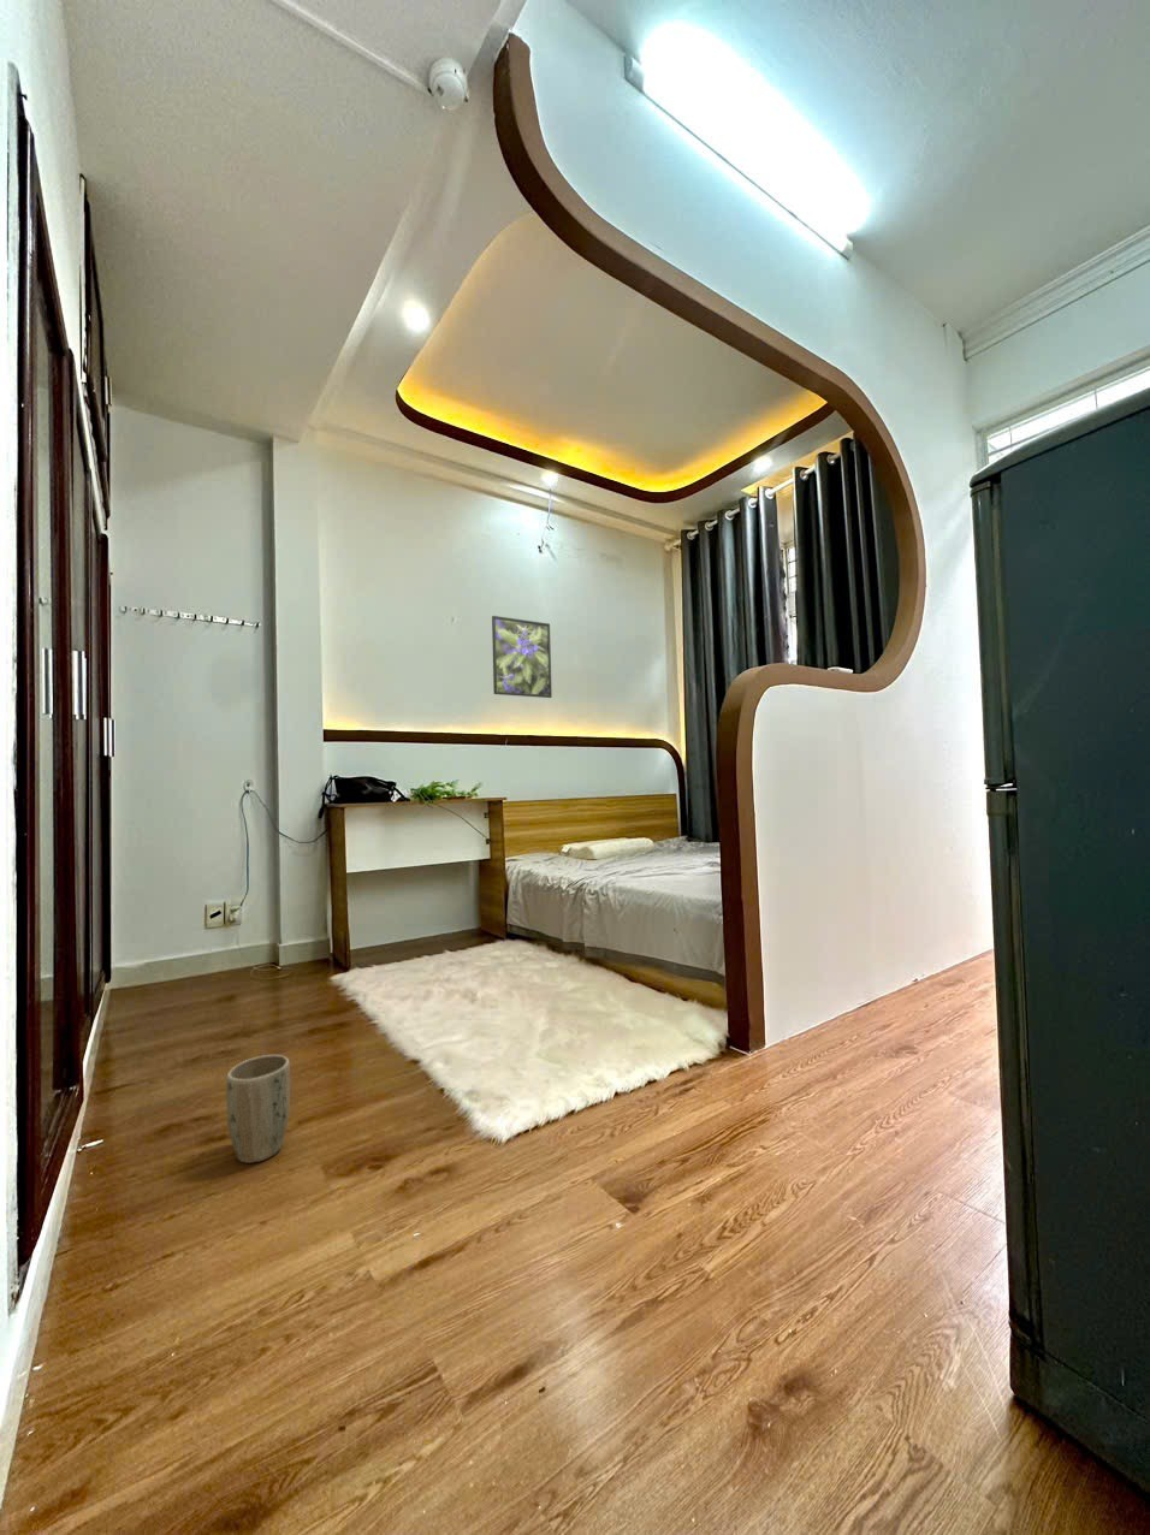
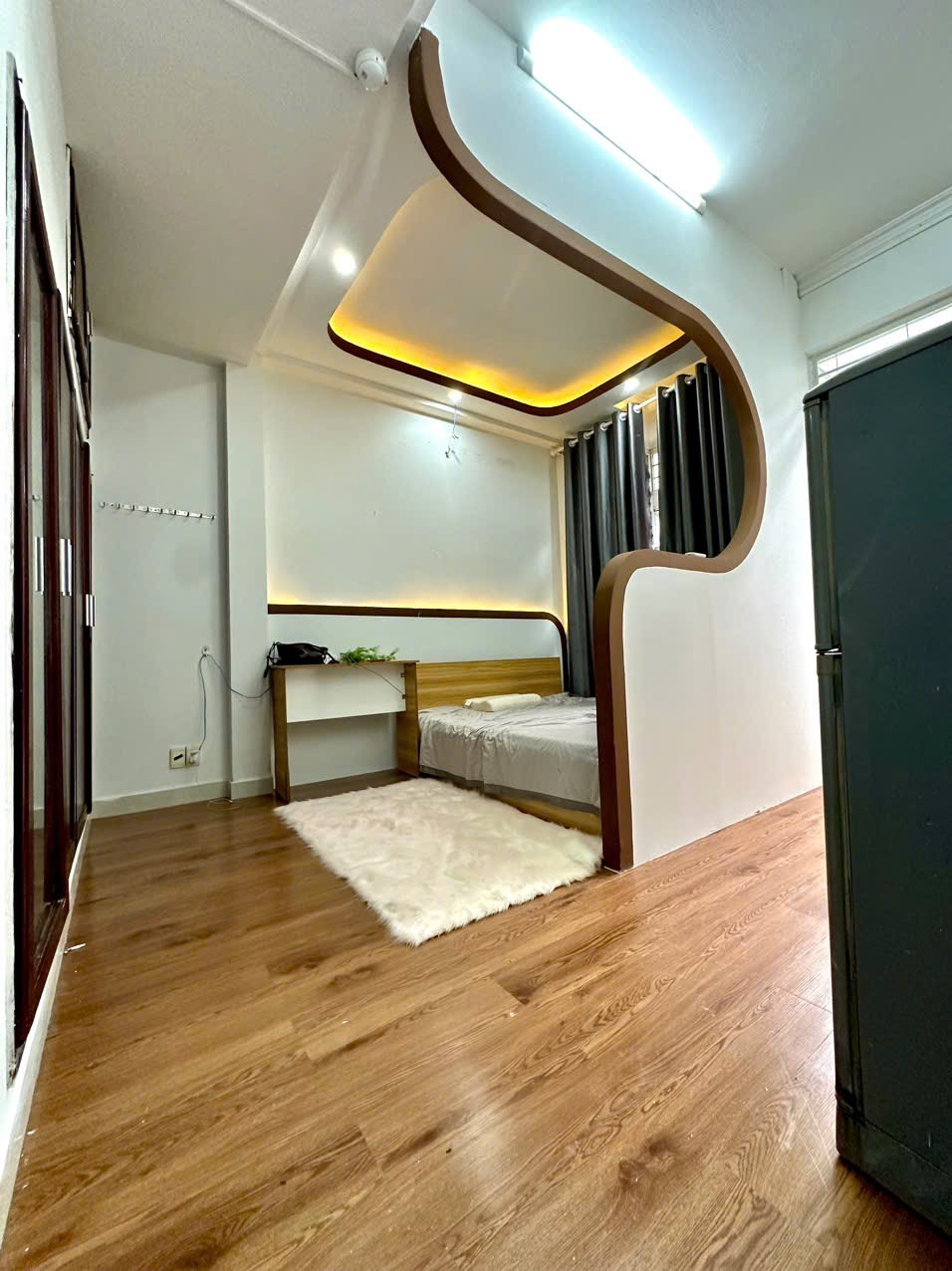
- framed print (522, 657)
- plant pot (259, 1107)
